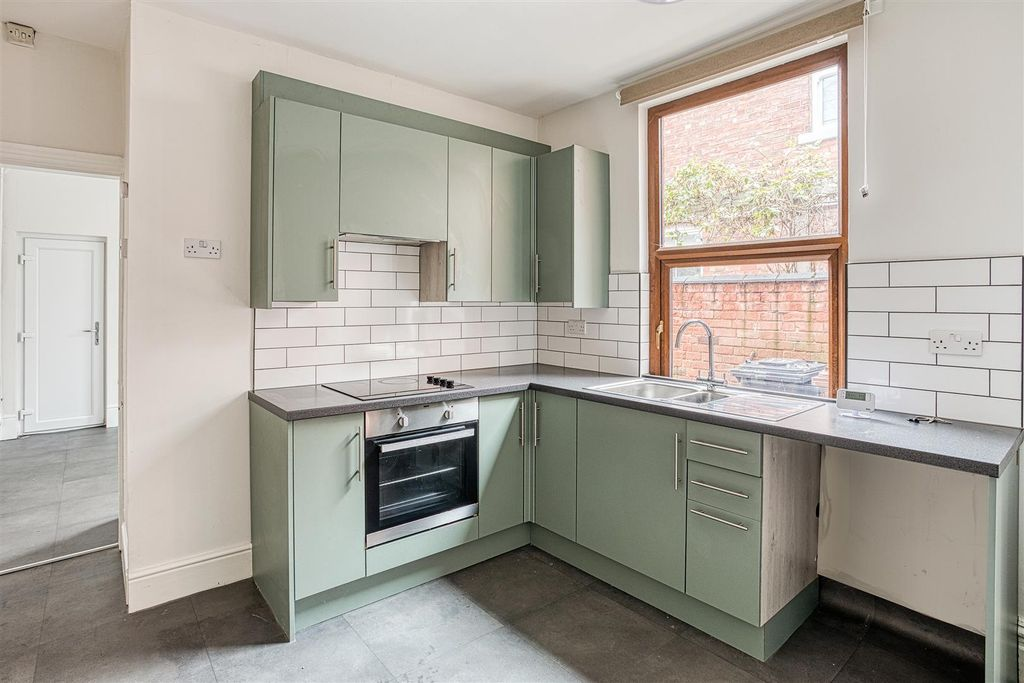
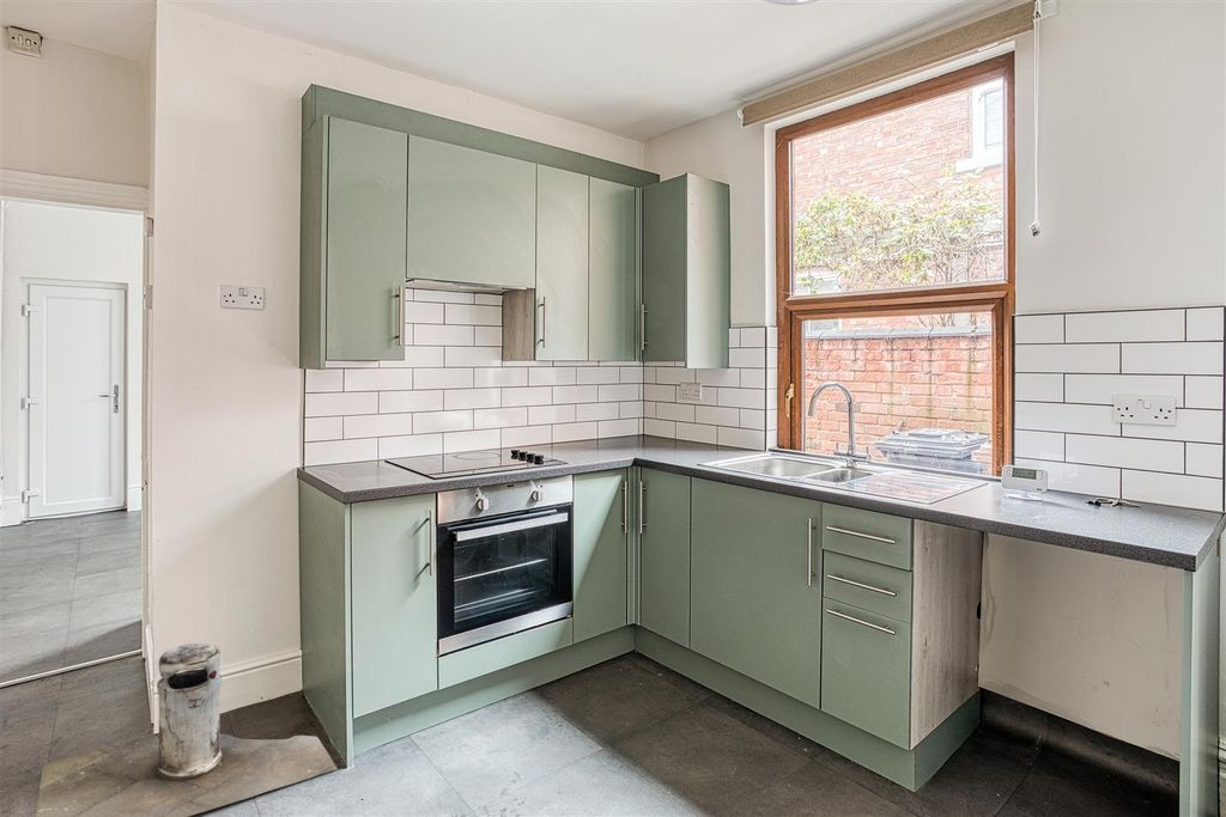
+ trash can (189, 708)
